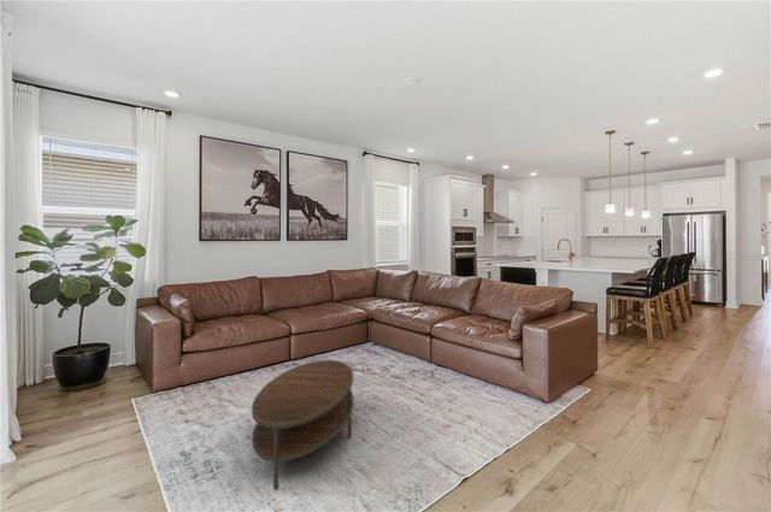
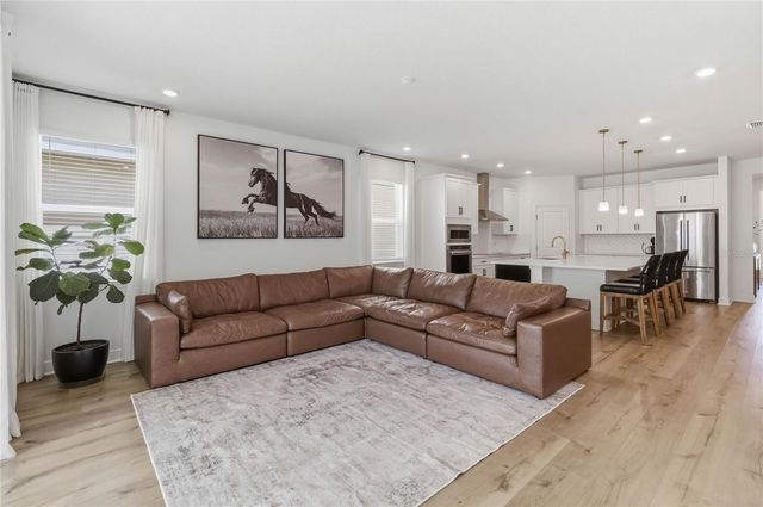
- coffee table (308, 410)
